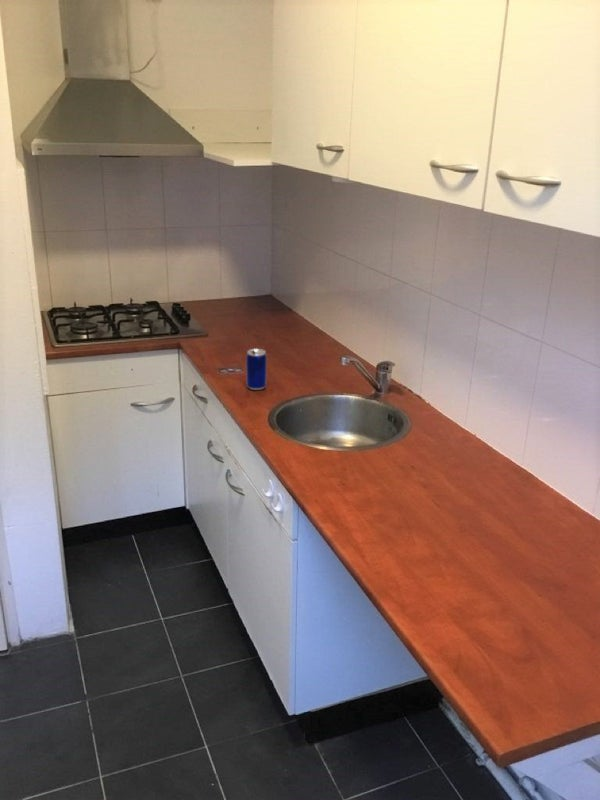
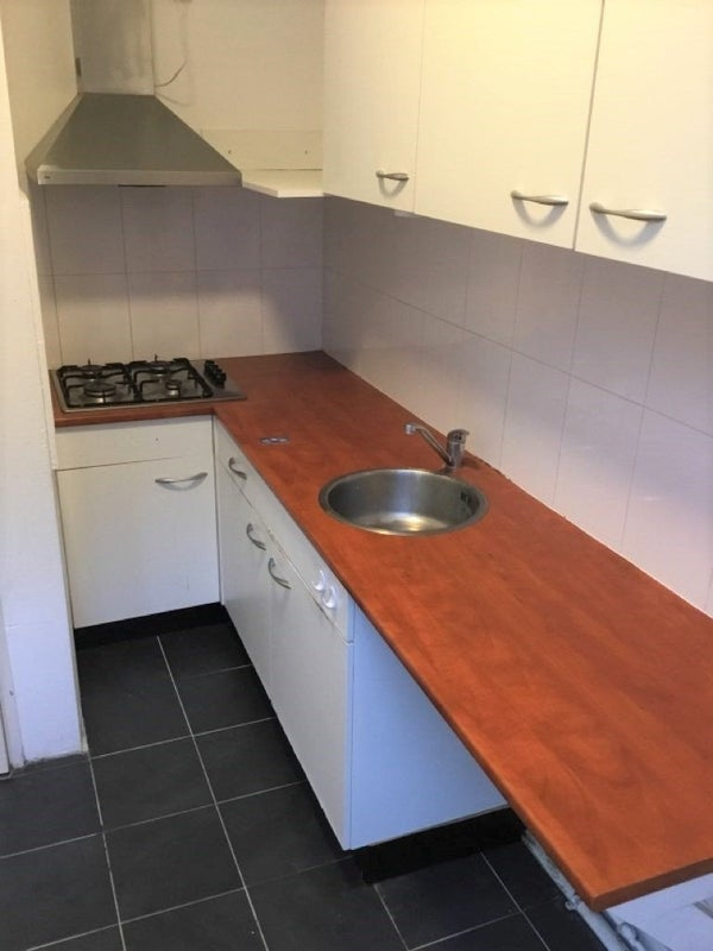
- beer can (256, 368)
